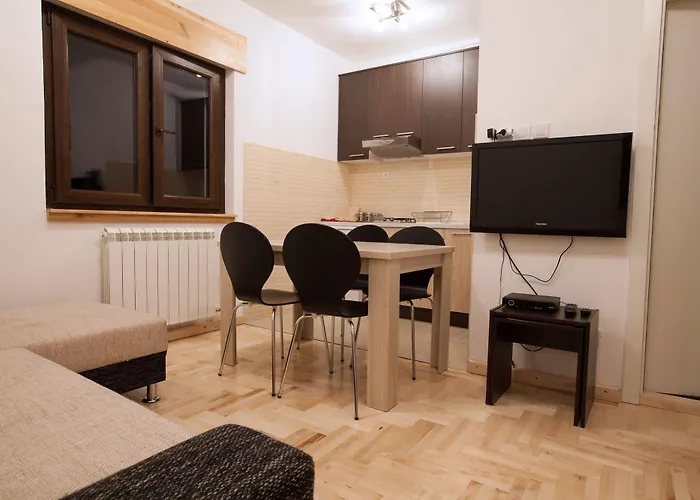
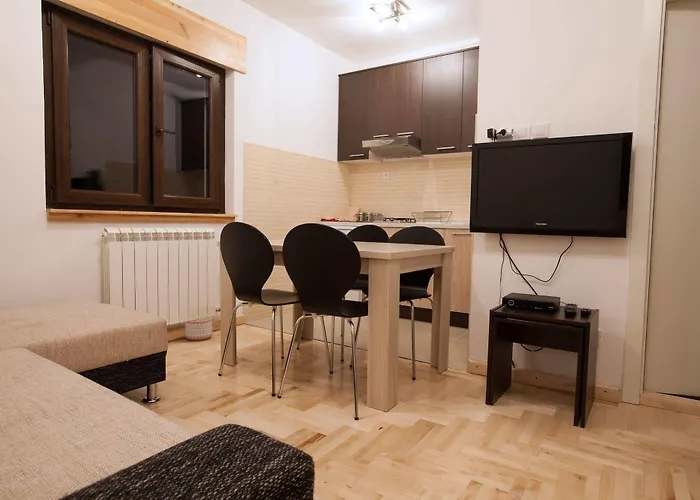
+ planter (198, 328)
